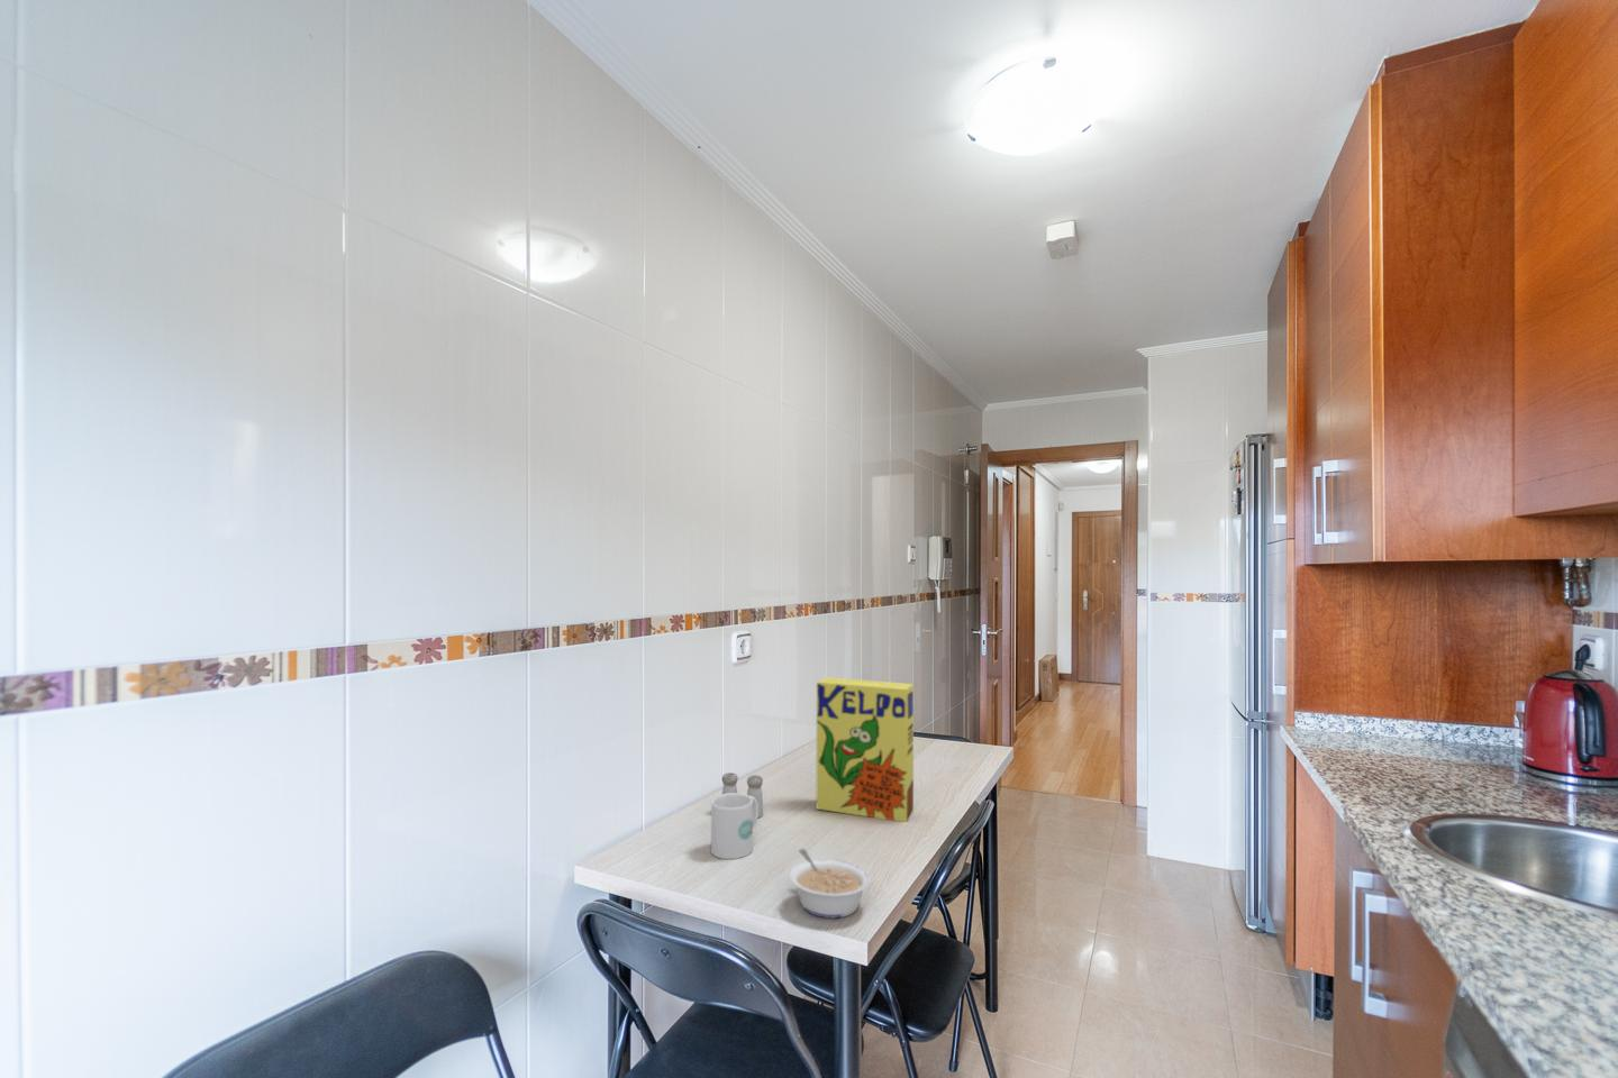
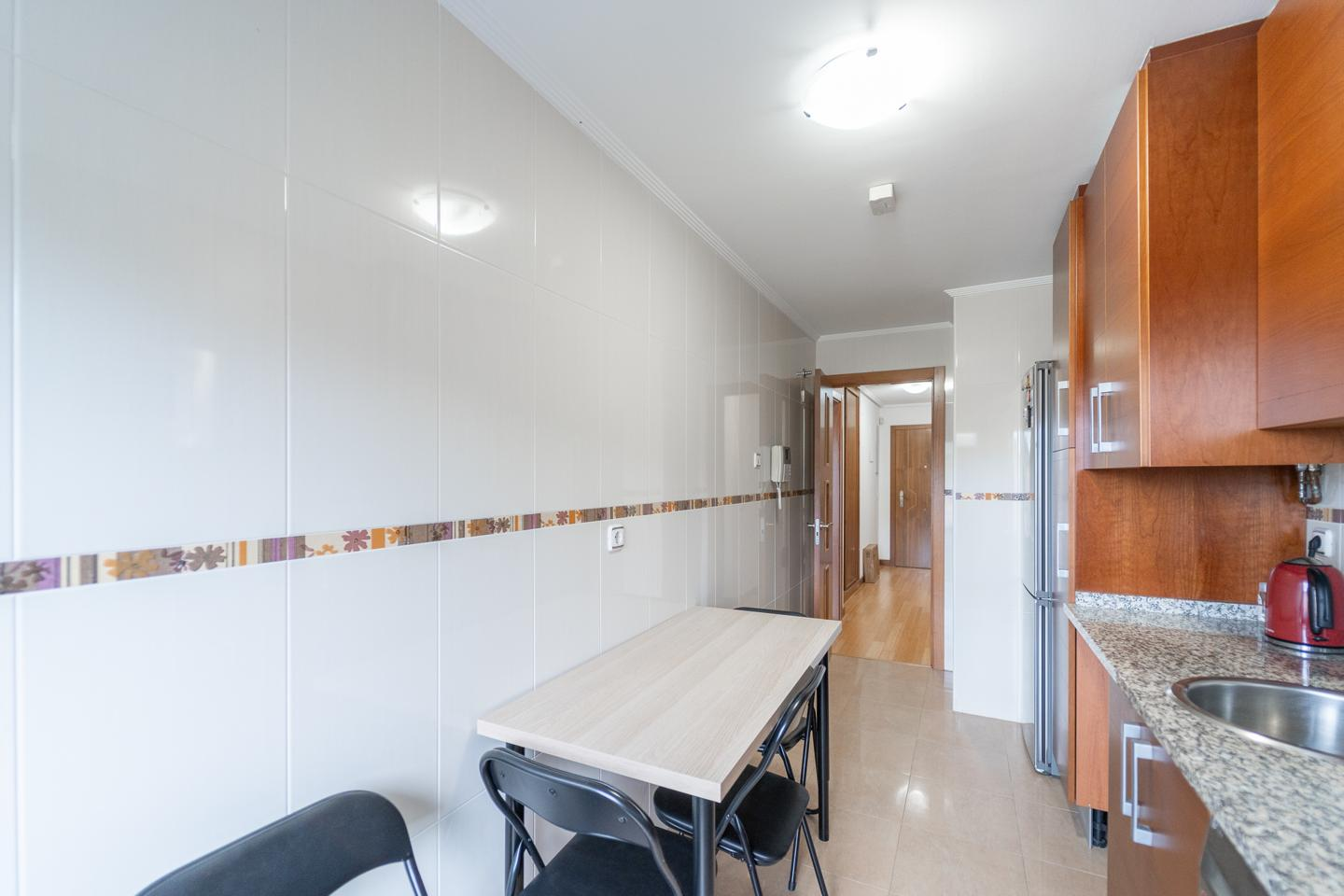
- salt and pepper shaker (748, 794)
- mug (737, 822)
- cereal box (864, 746)
- legume (826, 886)
